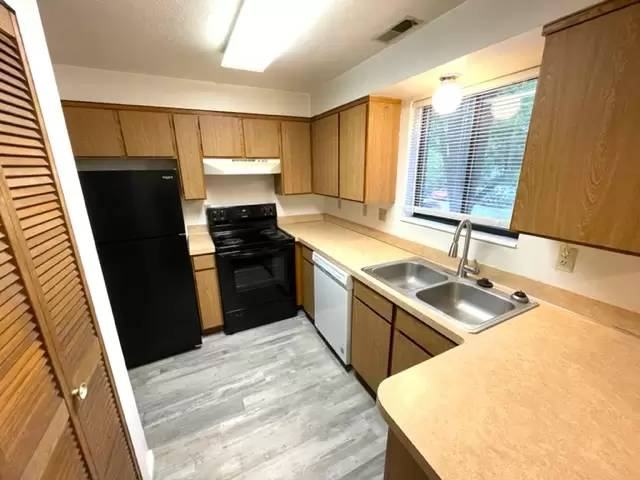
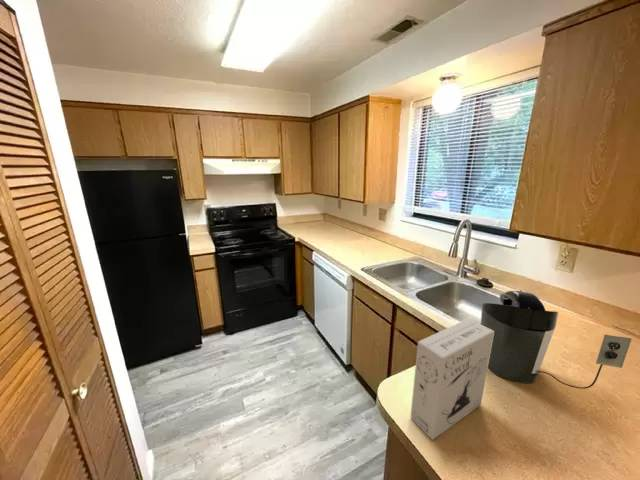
+ coffee maker (536, 334)
+ cereal box (451, 375)
